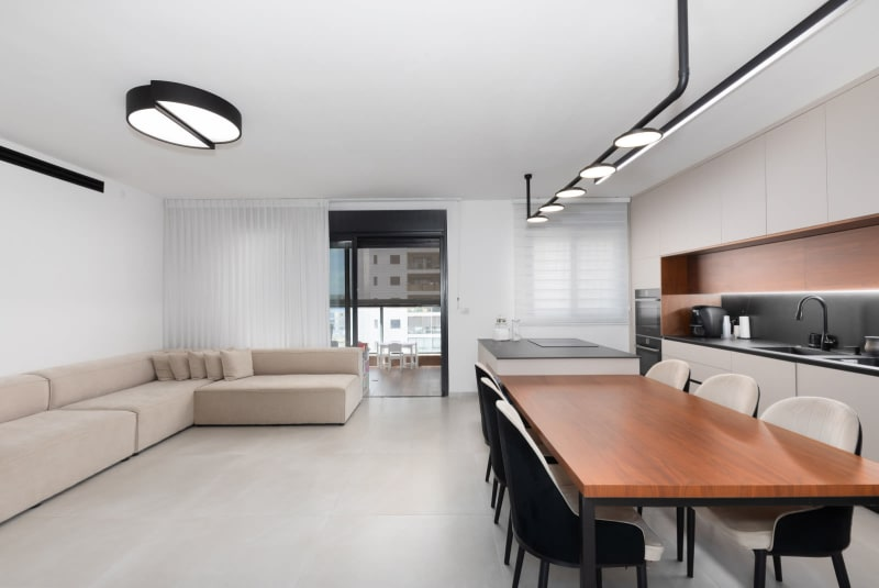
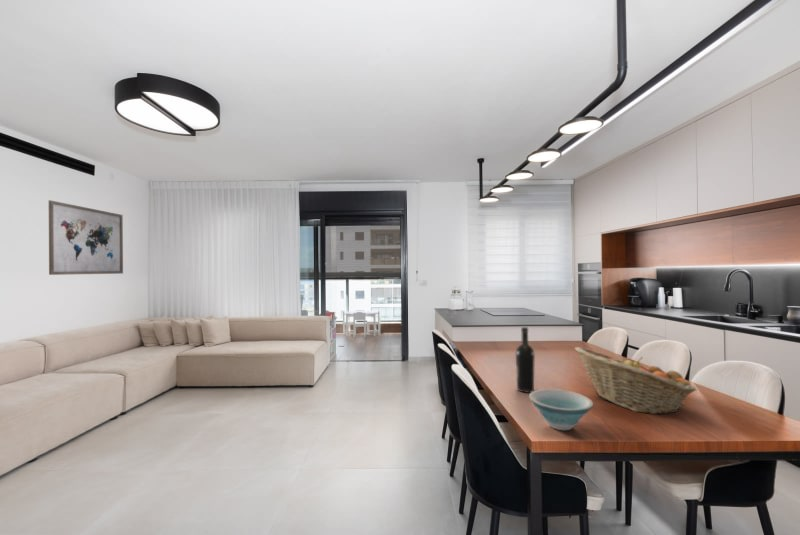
+ wine bottle (525, 358)
+ wall art (90, 241)
+ bowl (560, 412)
+ fruit basket (629, 375)
